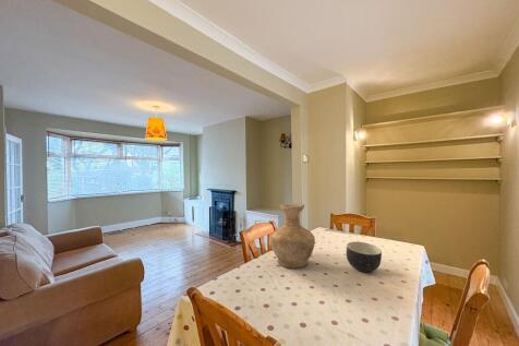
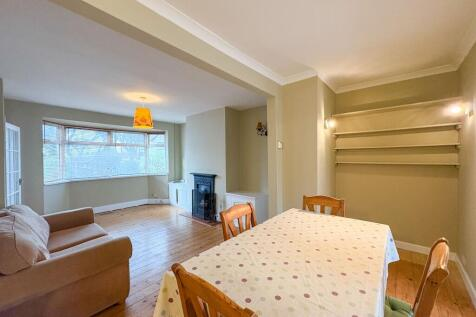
- bowl (363, 258)
- vase (292, 234)
